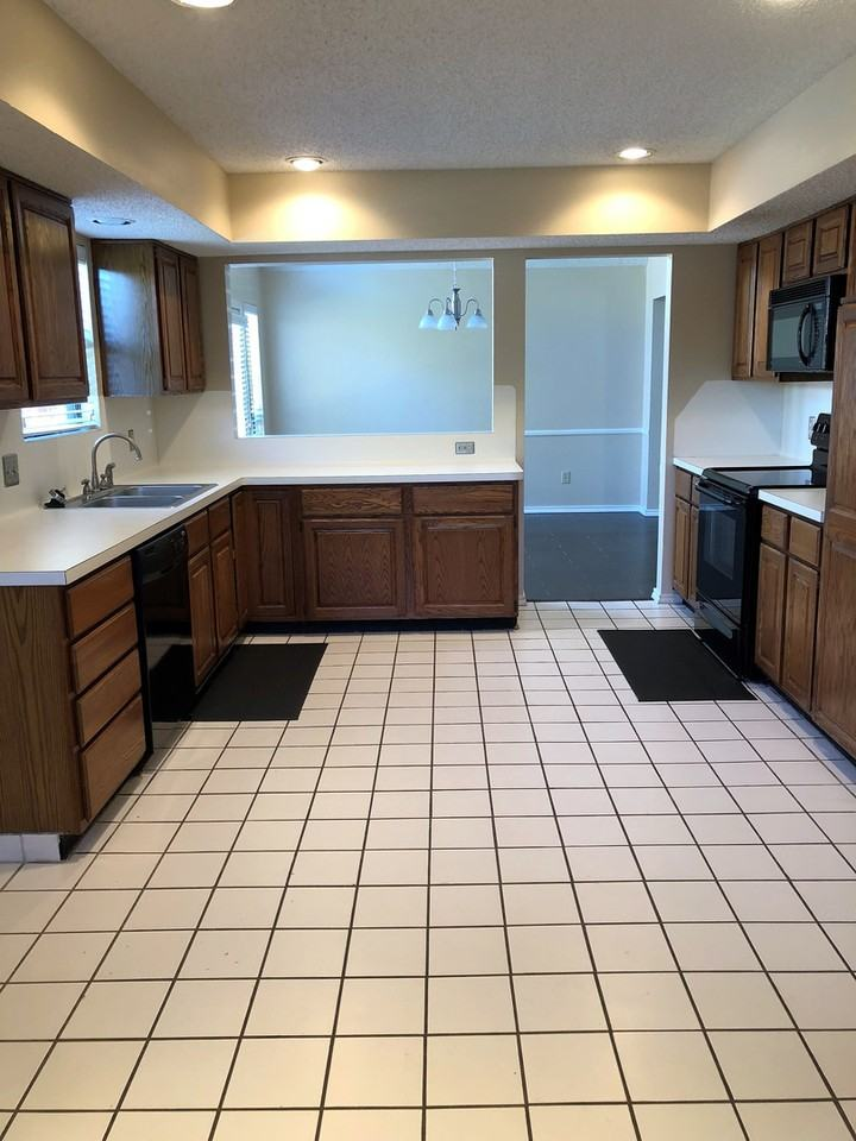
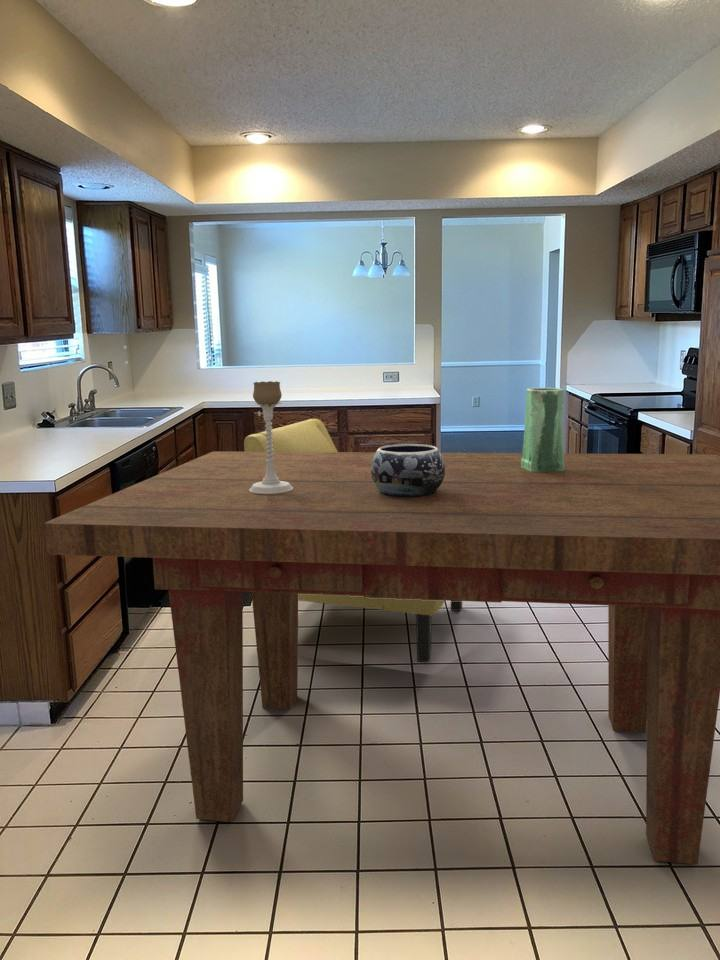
+ chair (362, 596)
+ vase (543, 428)
+ decorative bowl (407, 469)
+ dining table (448, 600)
+ candle holder (268, 435)
